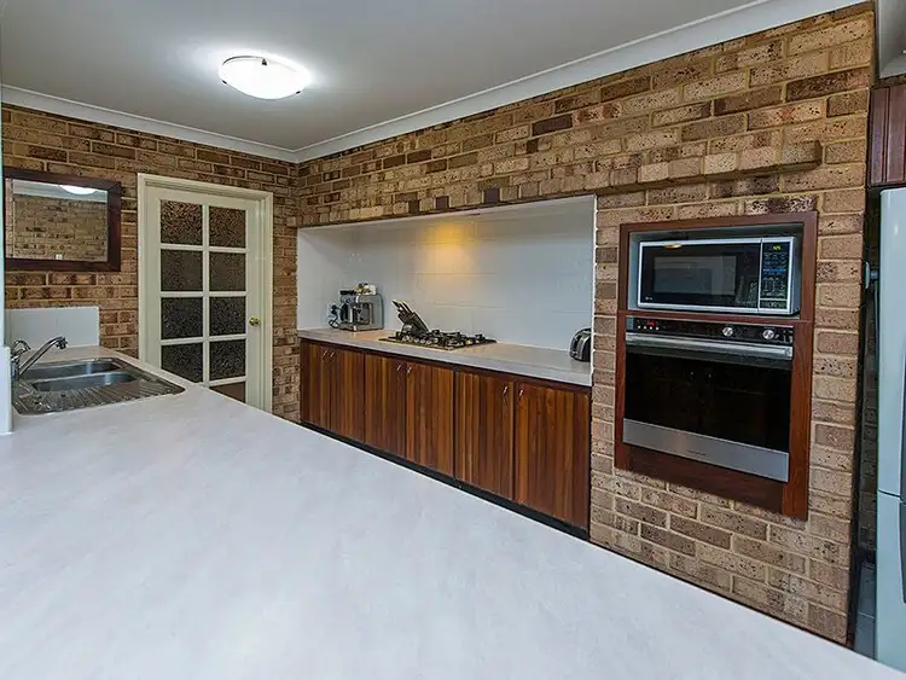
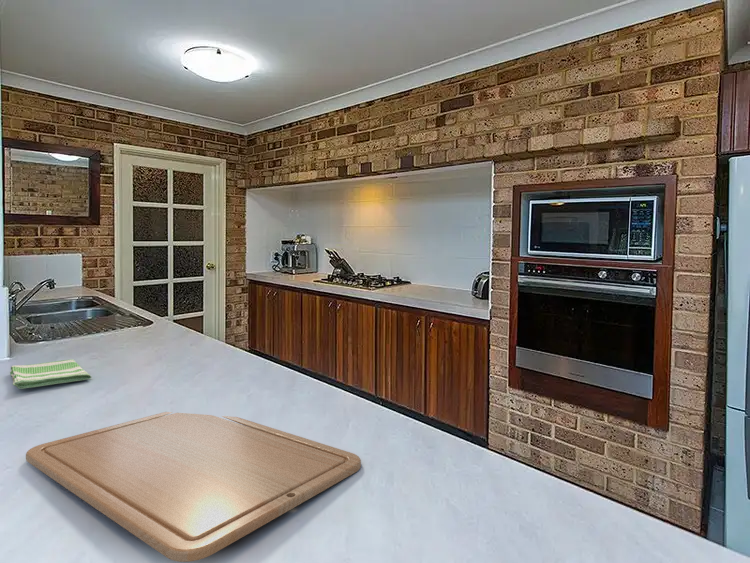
+ dish towel (48, 372)
+ chopping board (192, 457)
